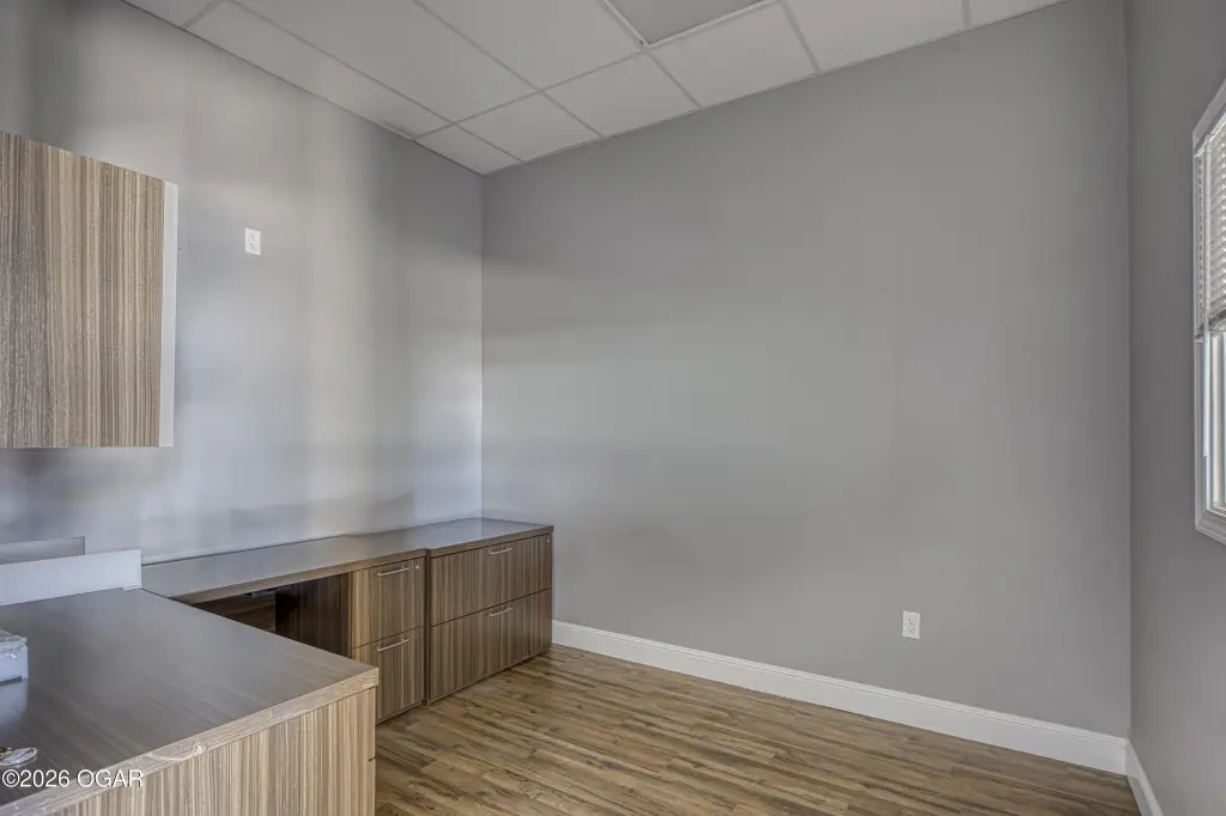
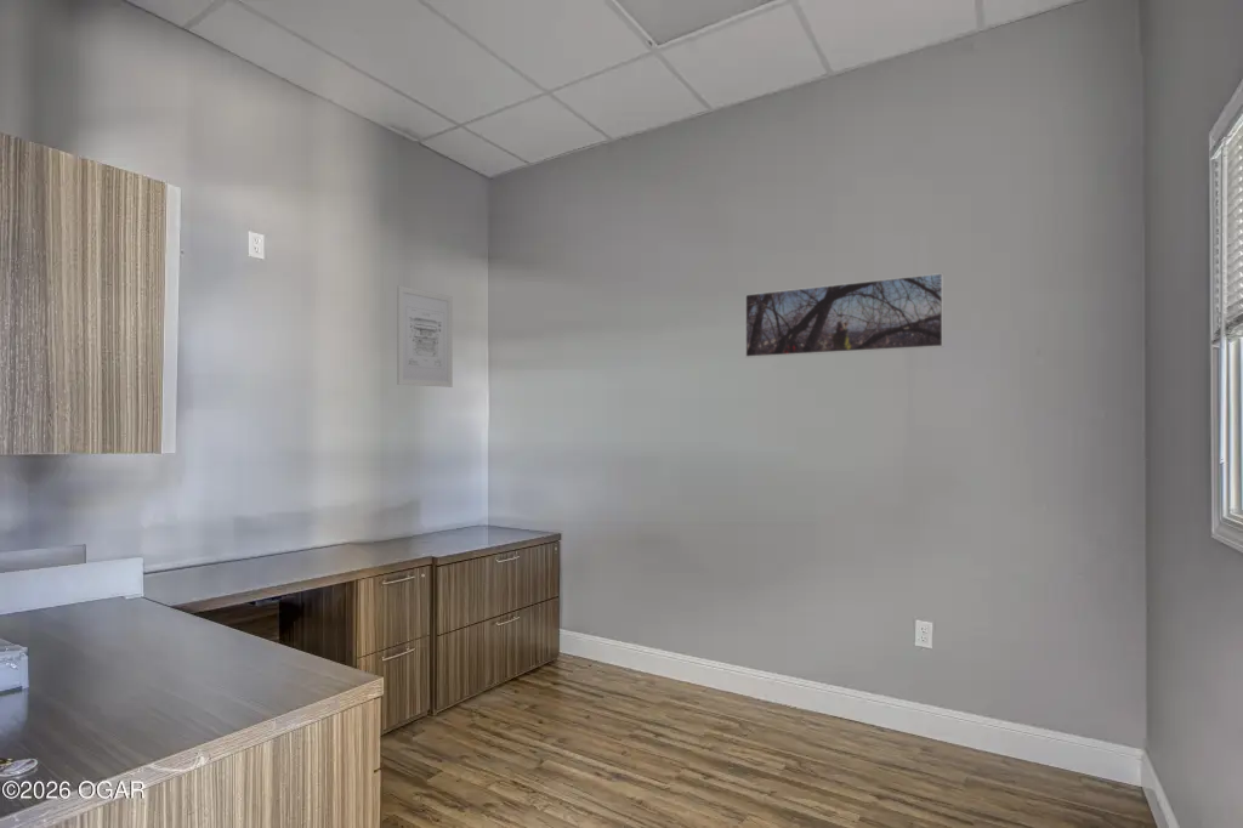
+ wall art (425, 338)
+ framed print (836, 318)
